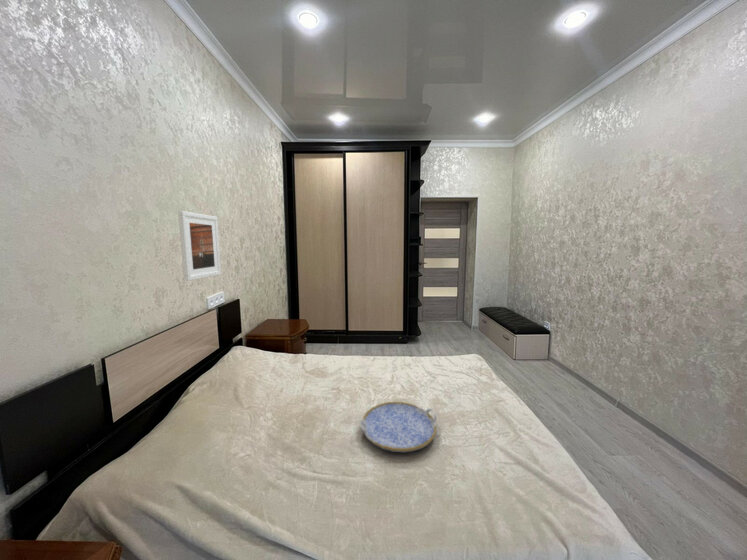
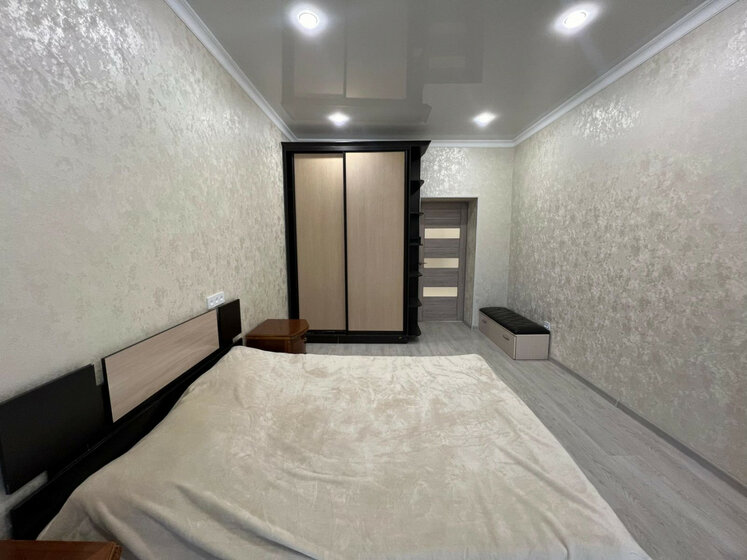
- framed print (202, 246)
- serving tray (398, 423)
